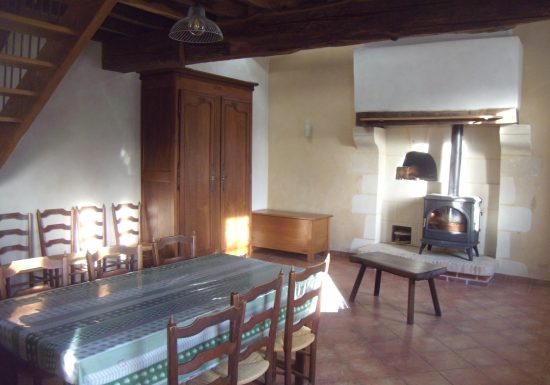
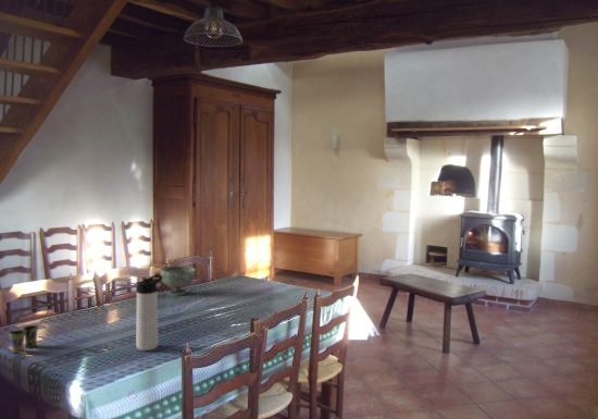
+ bowl (177, 281)
+ cup (23, 338)
+ thermos bottle (150, 311)
